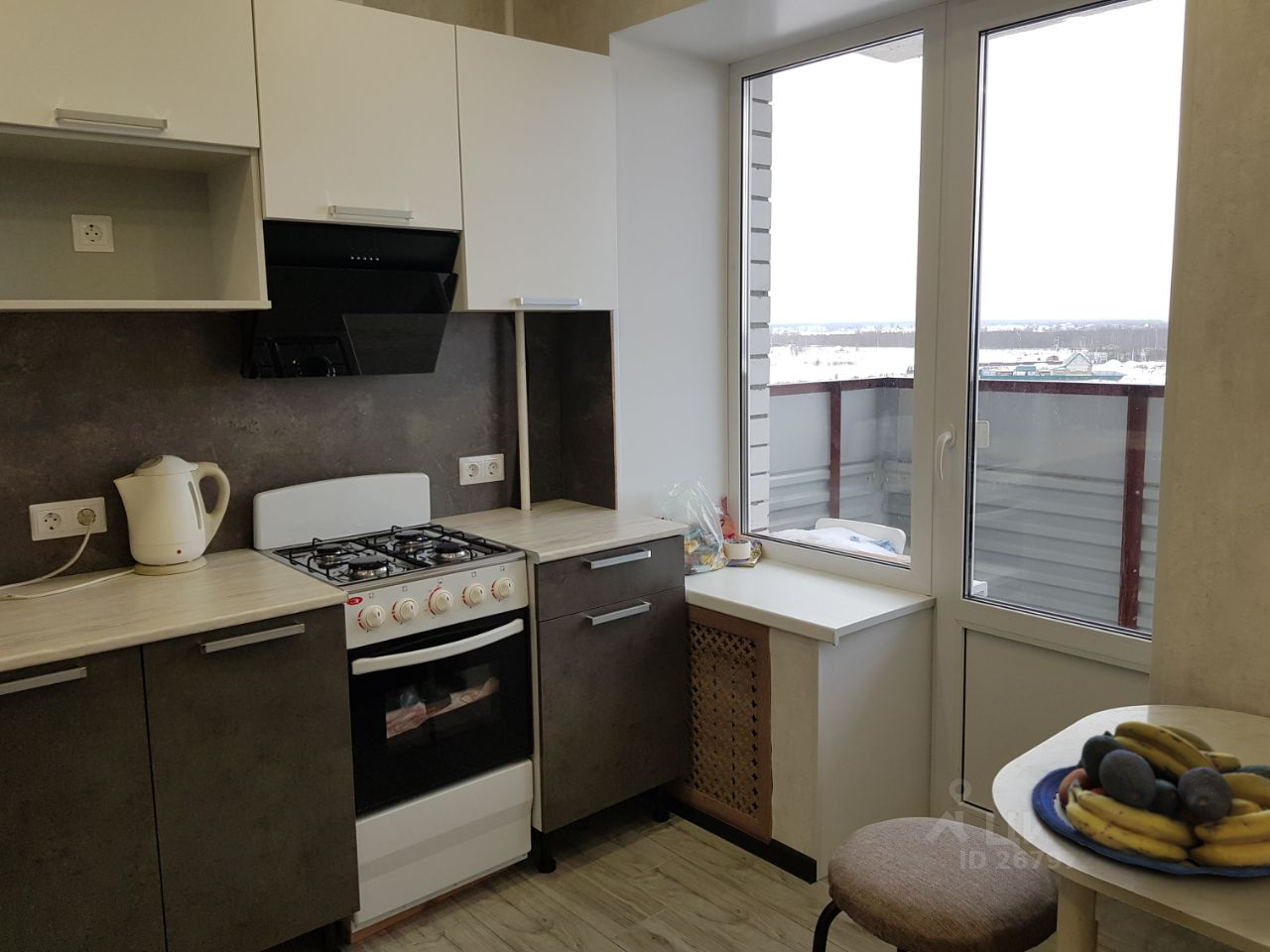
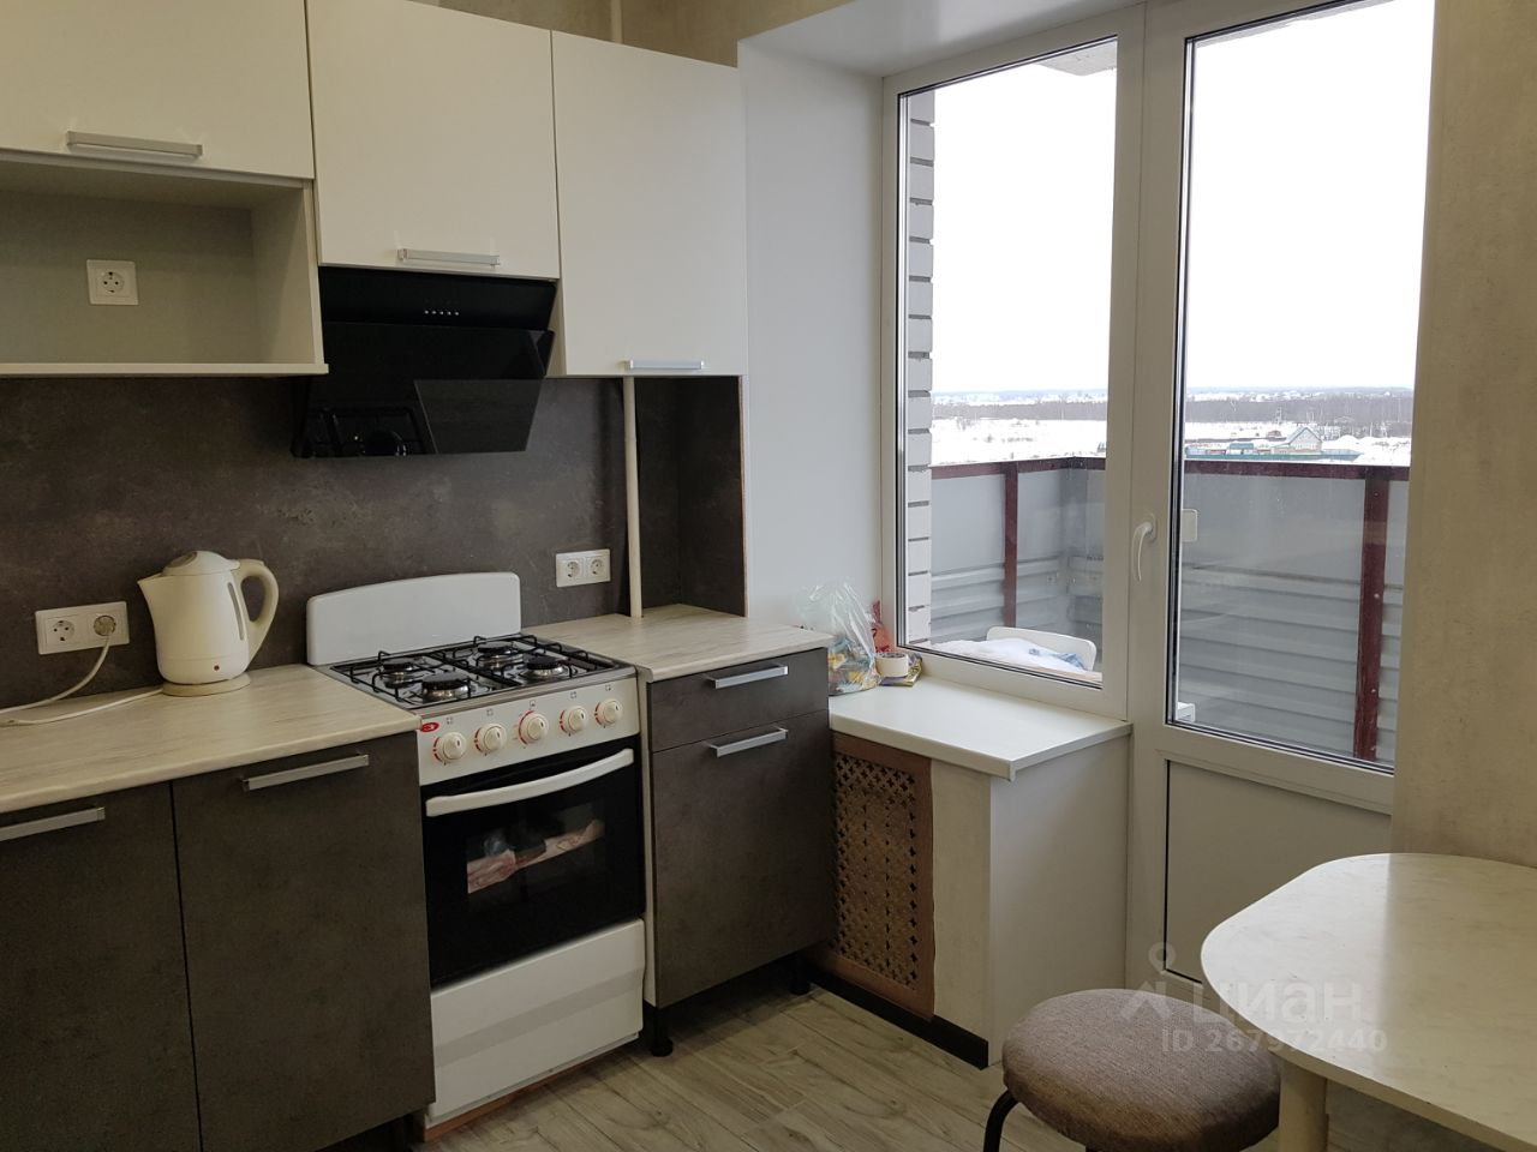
- fruit bowl (1167, 774)
